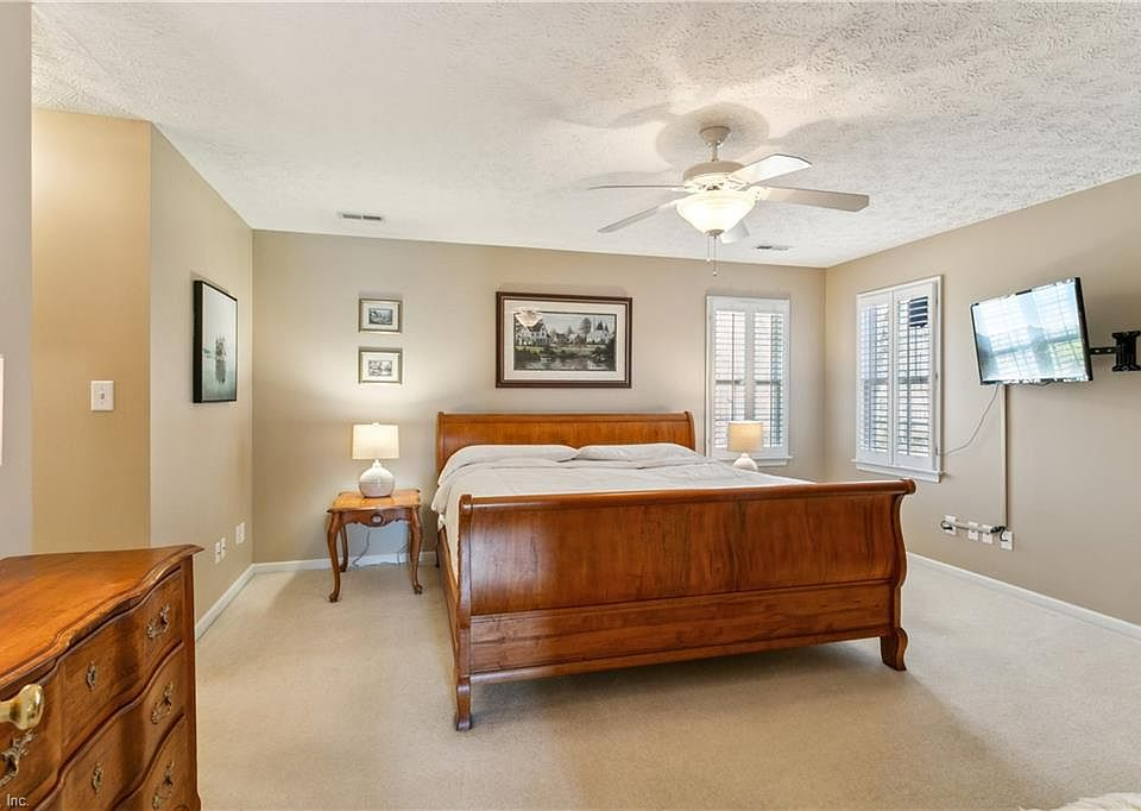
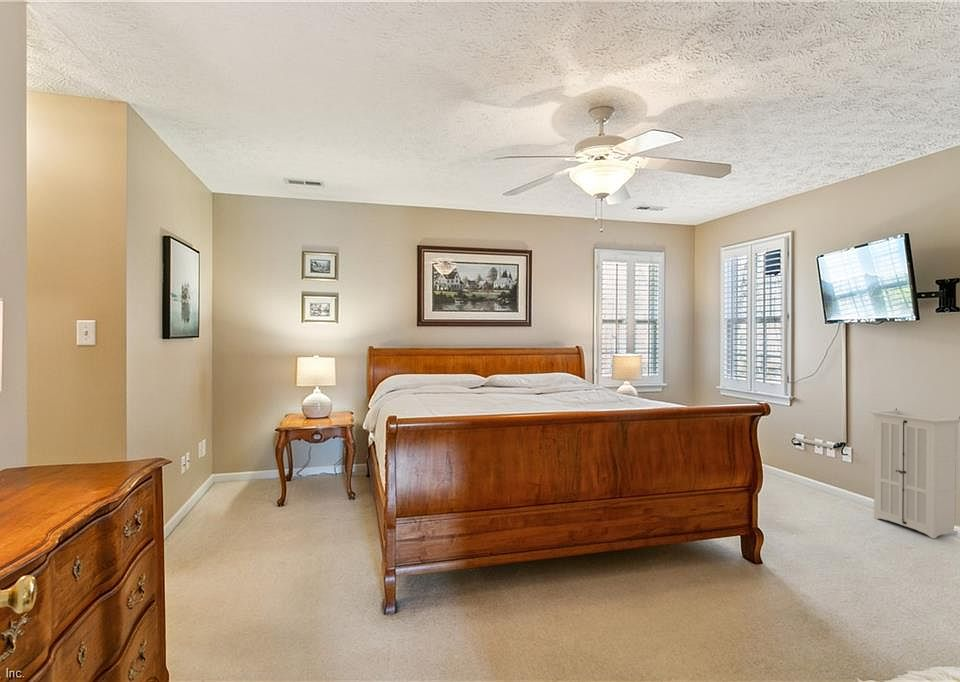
+ storage cabinet (913, 469)
